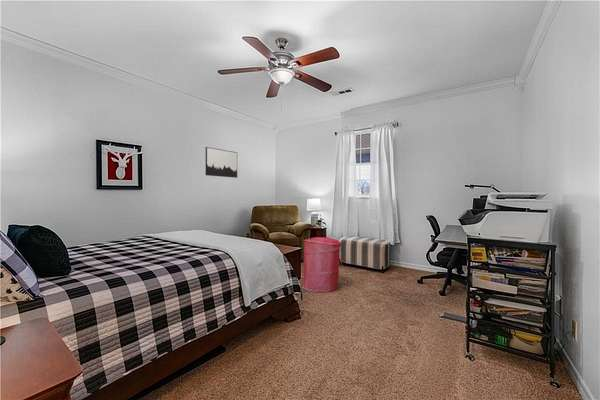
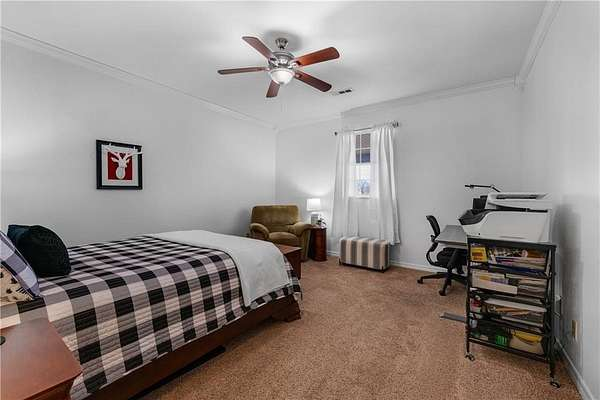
- laundry hamper (321, 262)
- wall art (222, 163)
